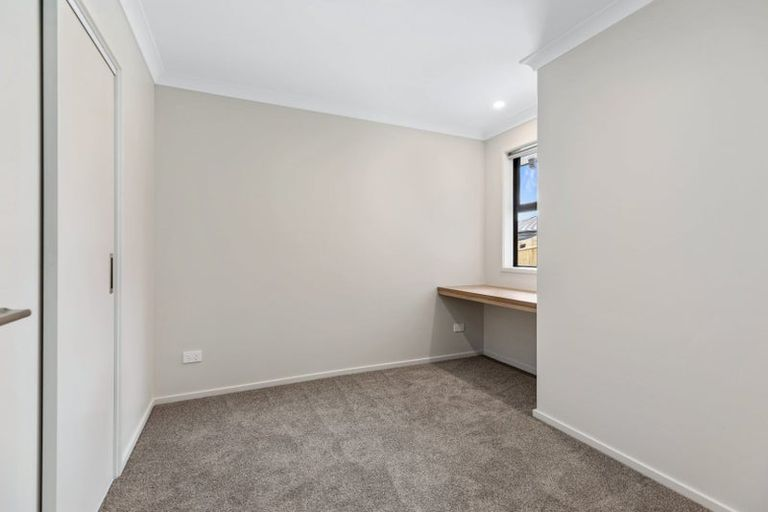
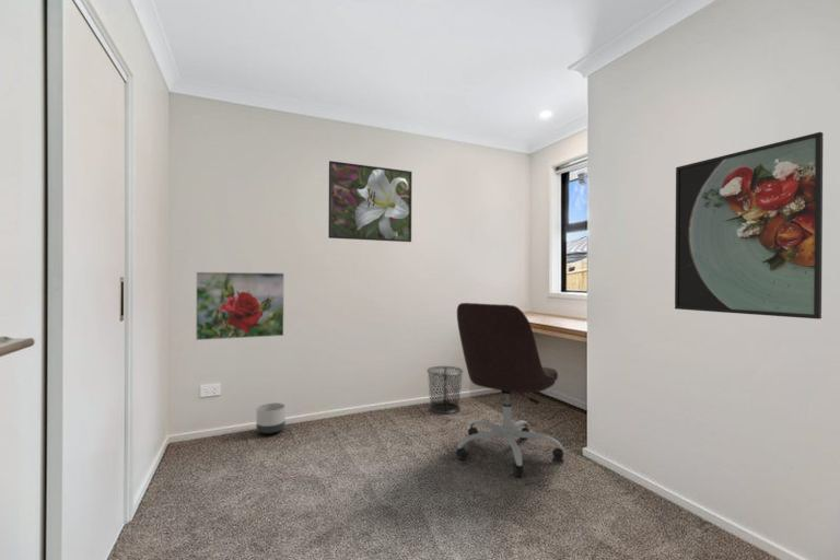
+ office chair (506, 376)
+ waste bin (444, 388)
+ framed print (242, 304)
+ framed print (372, 202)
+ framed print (738, 232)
+ planter (270, 419)
